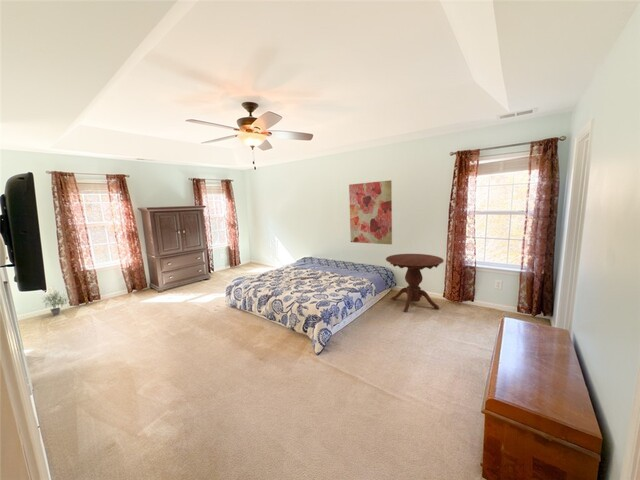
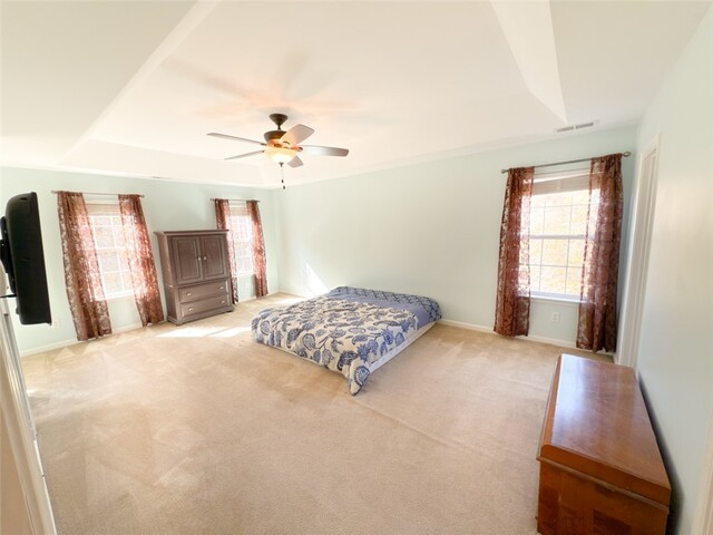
- pedestal table (413, 281)
- wall art (369, 213)
- potted plant (55, 301)
